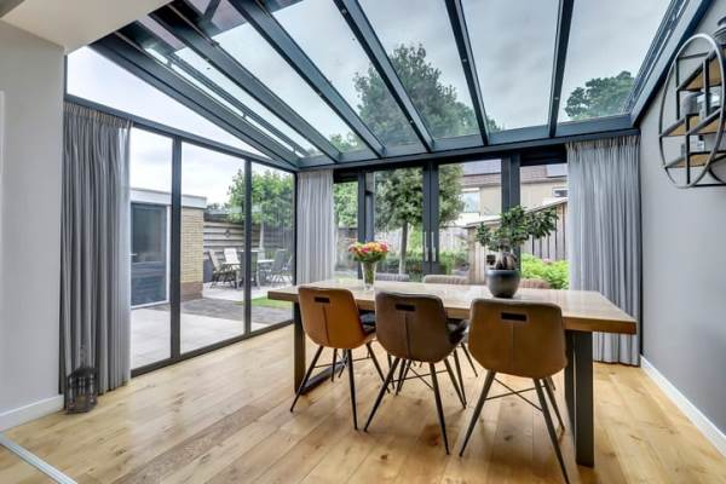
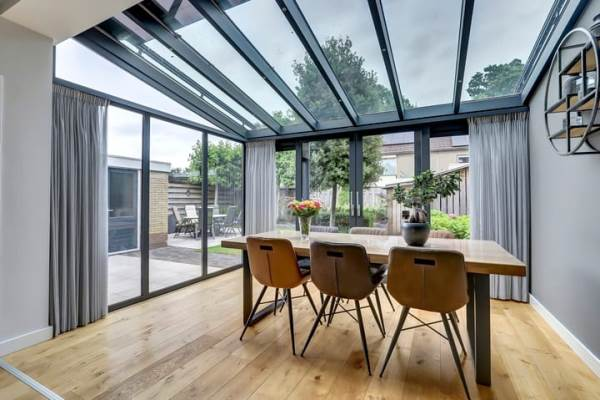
- lantern (82, 376)
